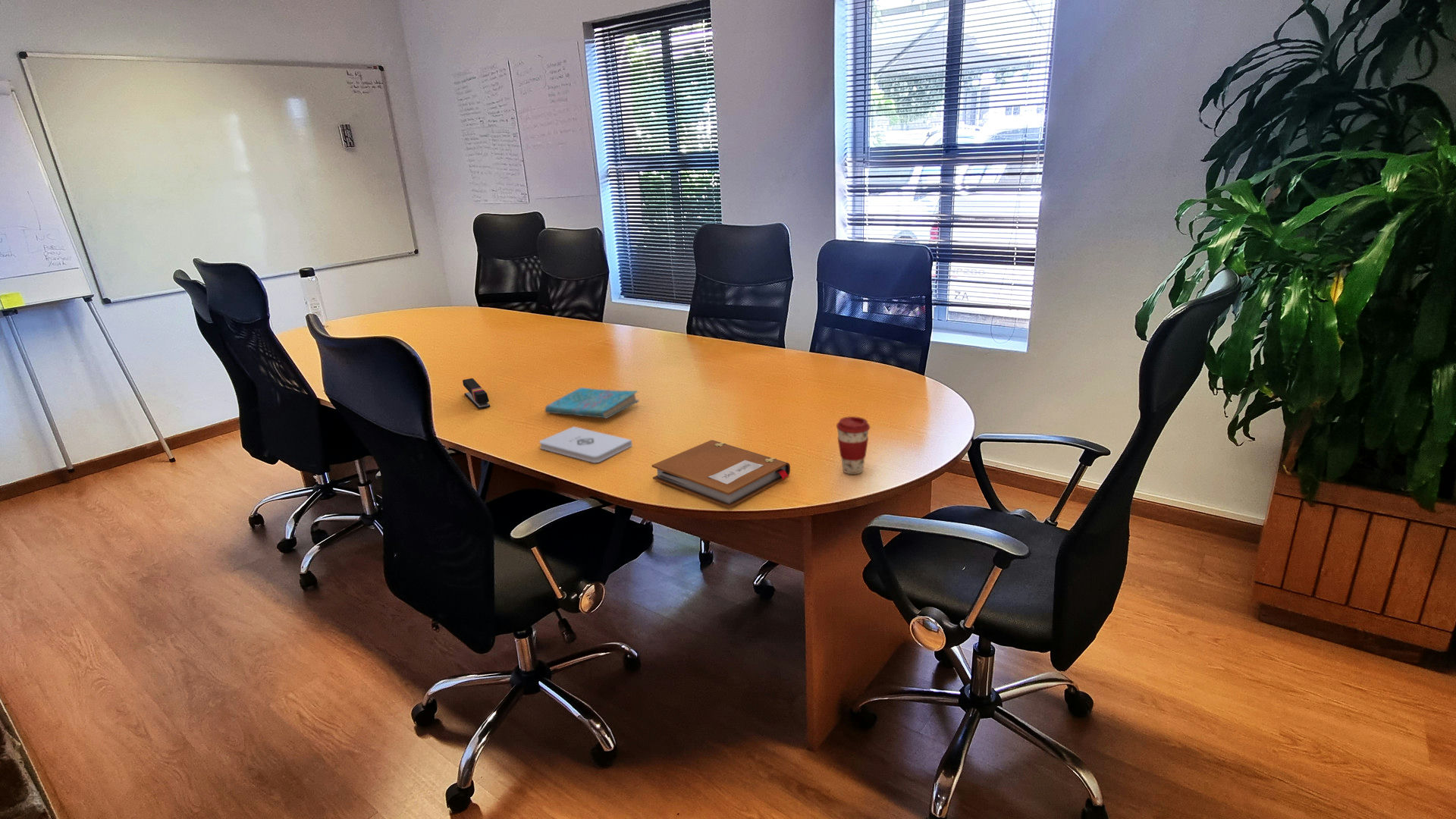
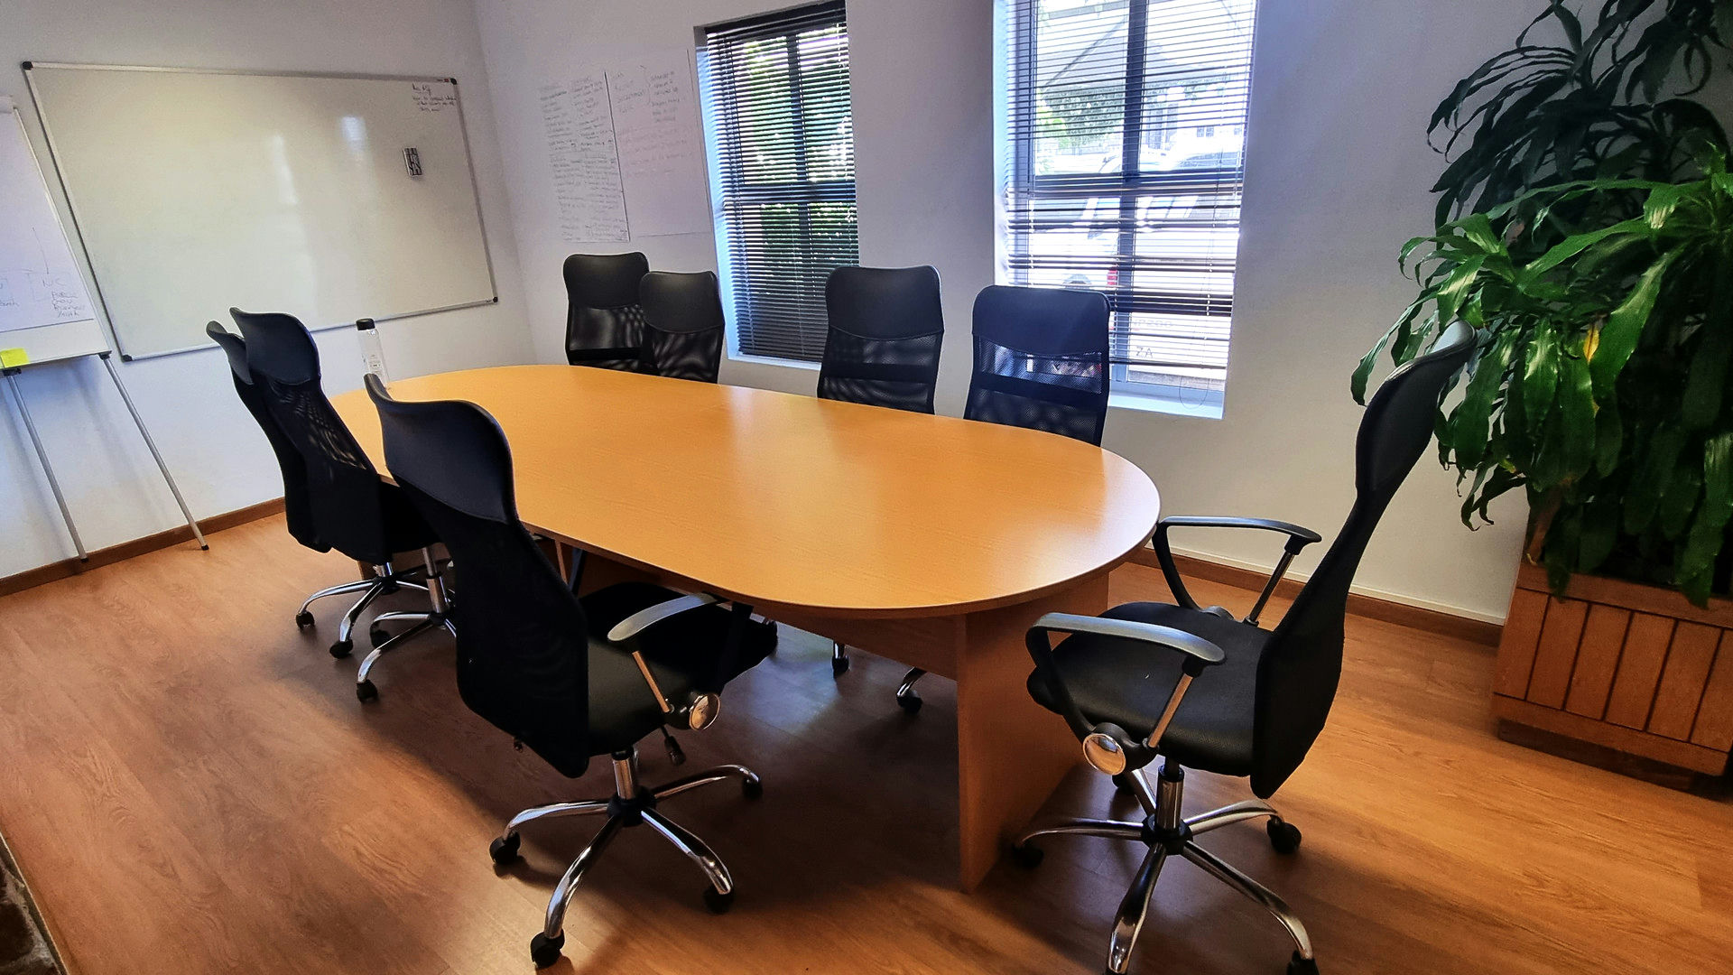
- coffee cup (852, 446)
- notepad (584, 444)
- stapler (475, 393)
- cover (592, 402)
- notebook (723, 471)
